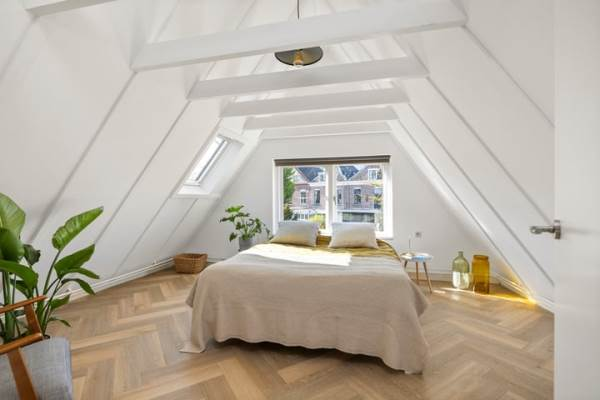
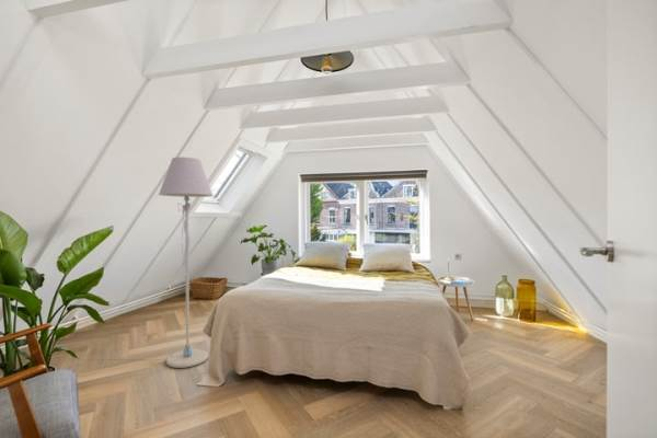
+ floor lamp (186, 260)
